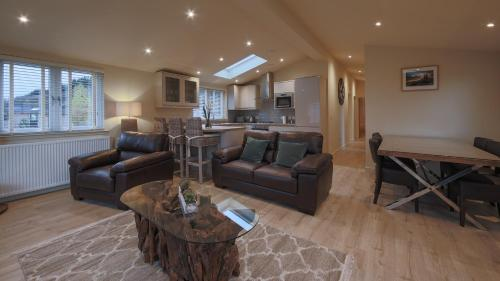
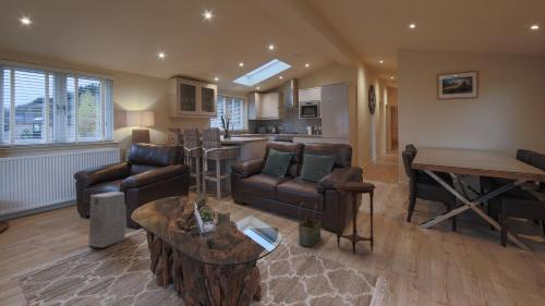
+ basket (310, 221)
+ side table (354, 217)
+ air purifier (108, 218)
